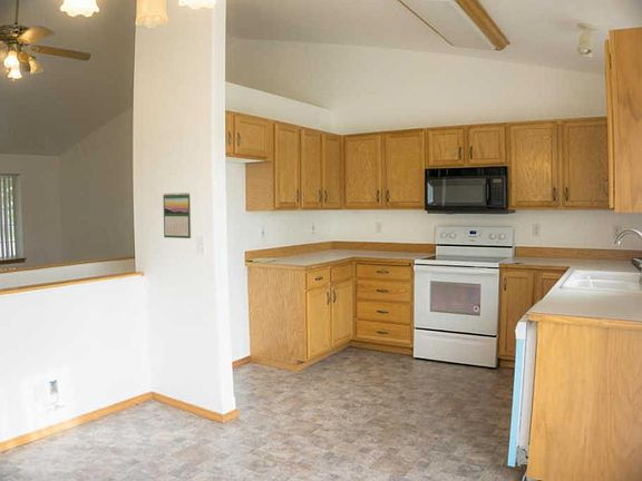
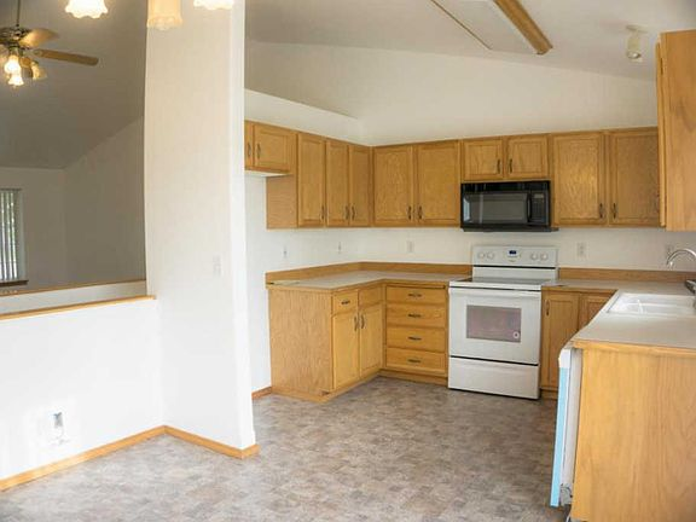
- calendar (176, 215)
